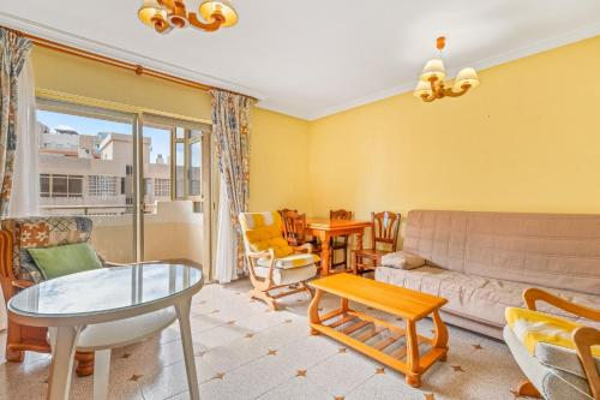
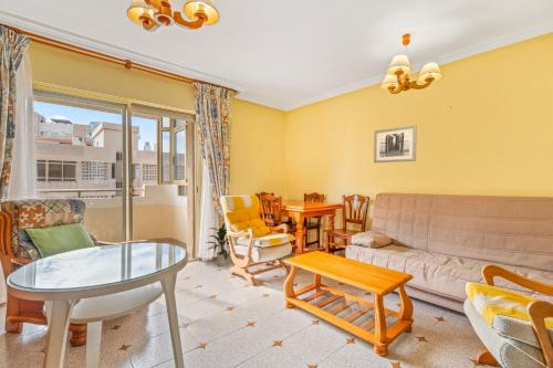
+ indoor plant (221, 243)
+ wall art (394, 145)
